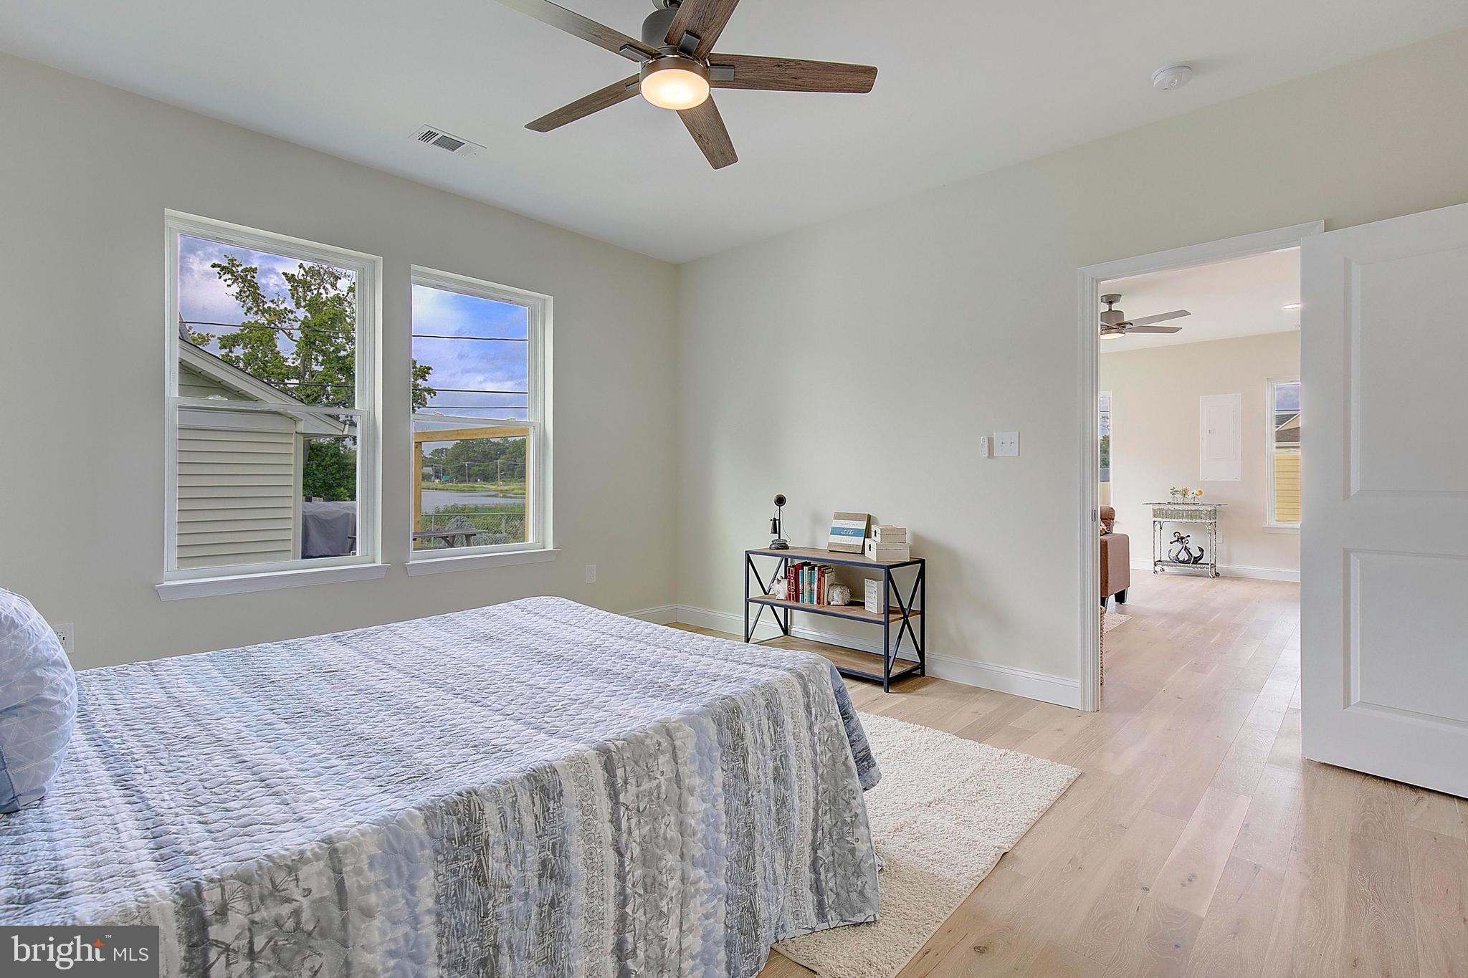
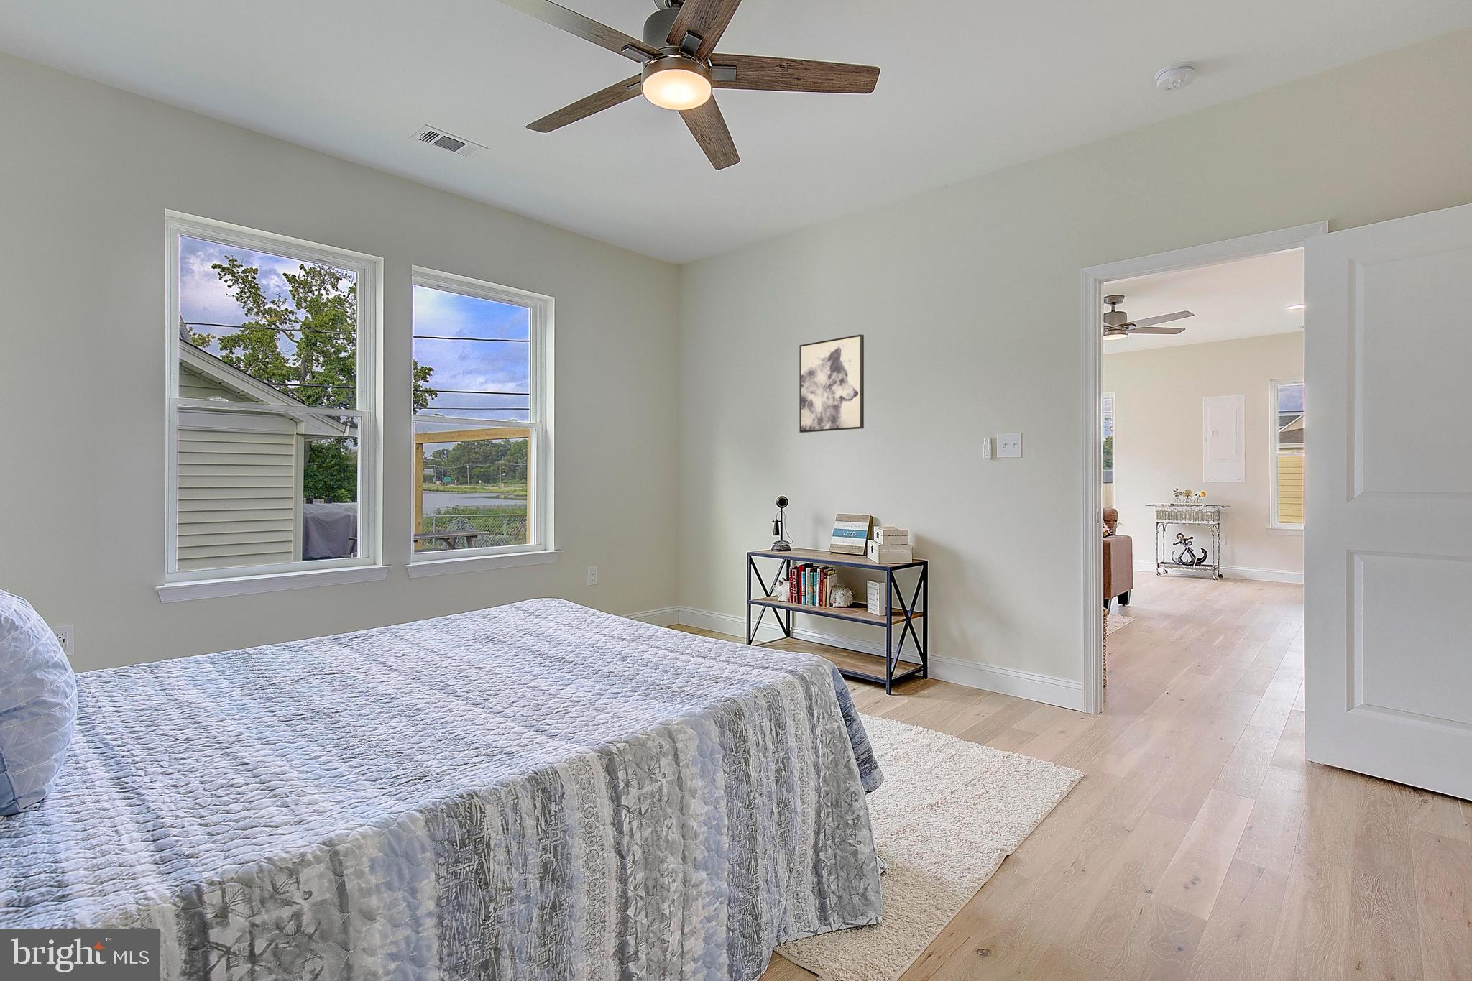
+ wall art (831, 385)
